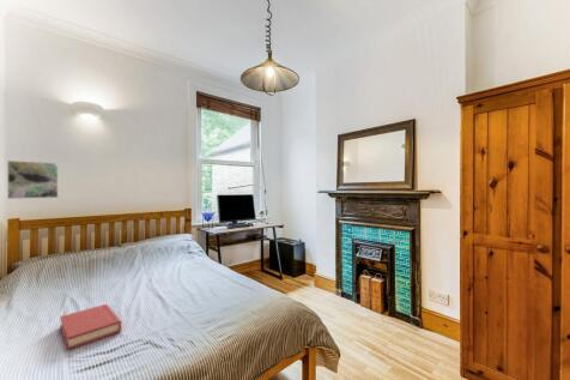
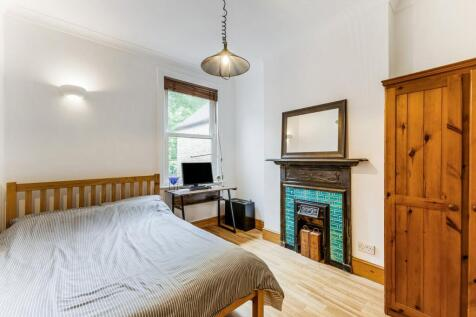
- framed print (34, 180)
- hardback book (90, 324)
